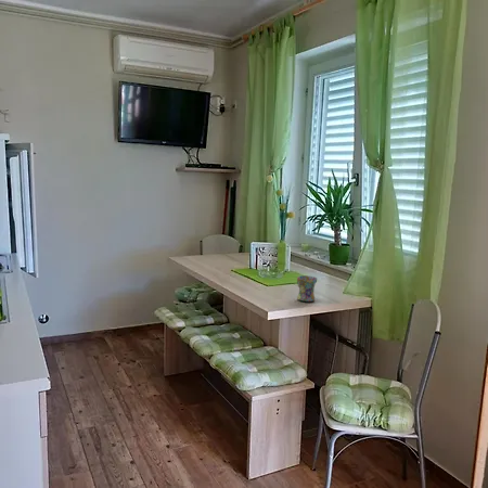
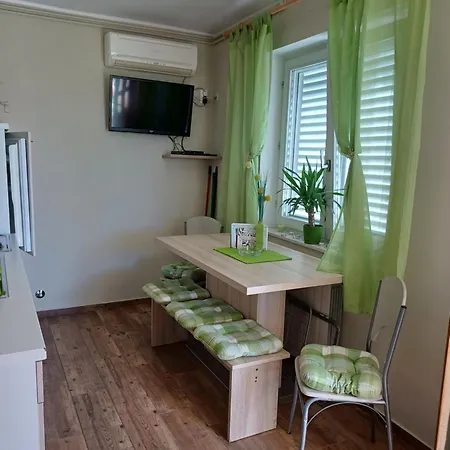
- mug (305, 287)
